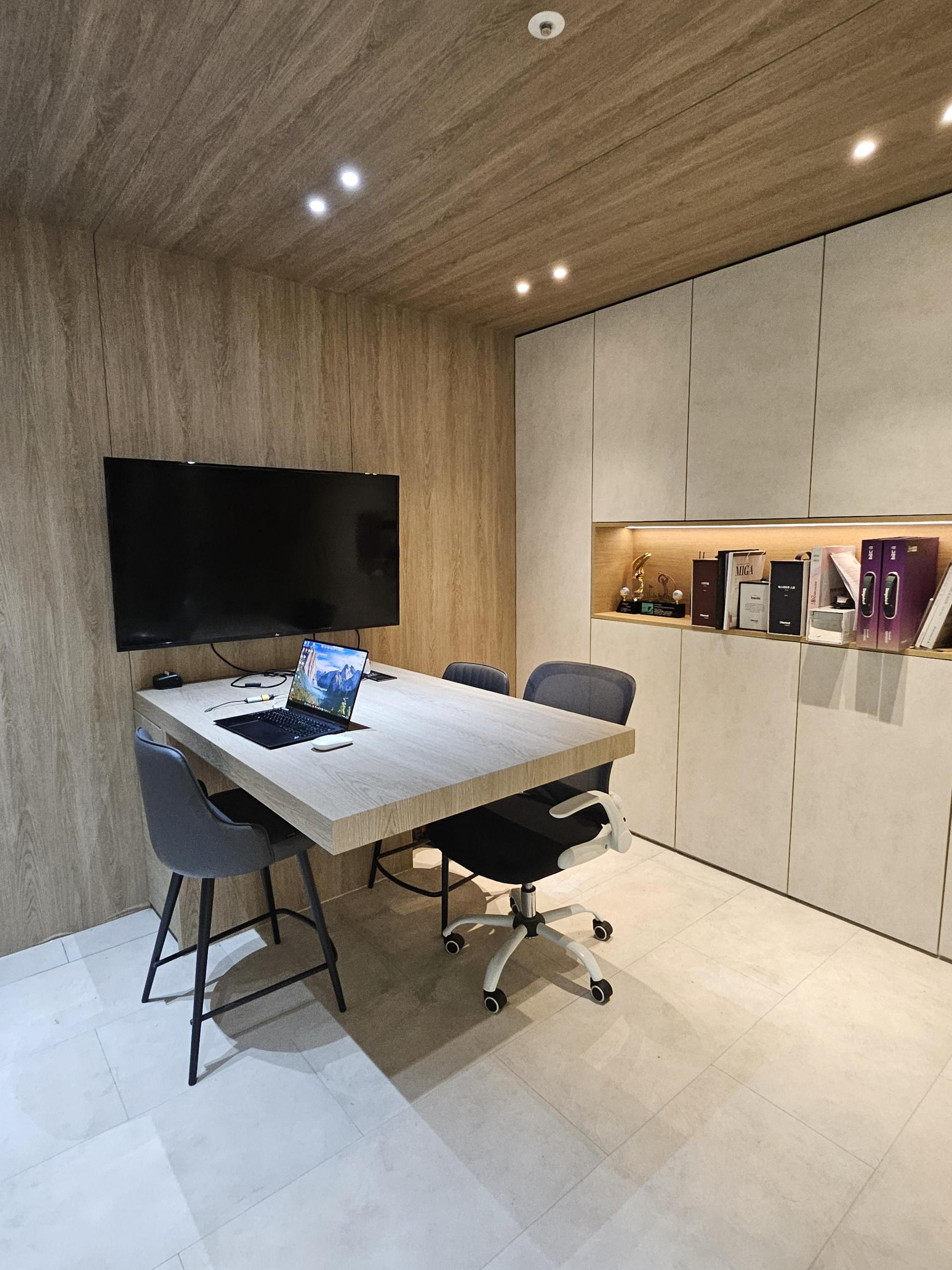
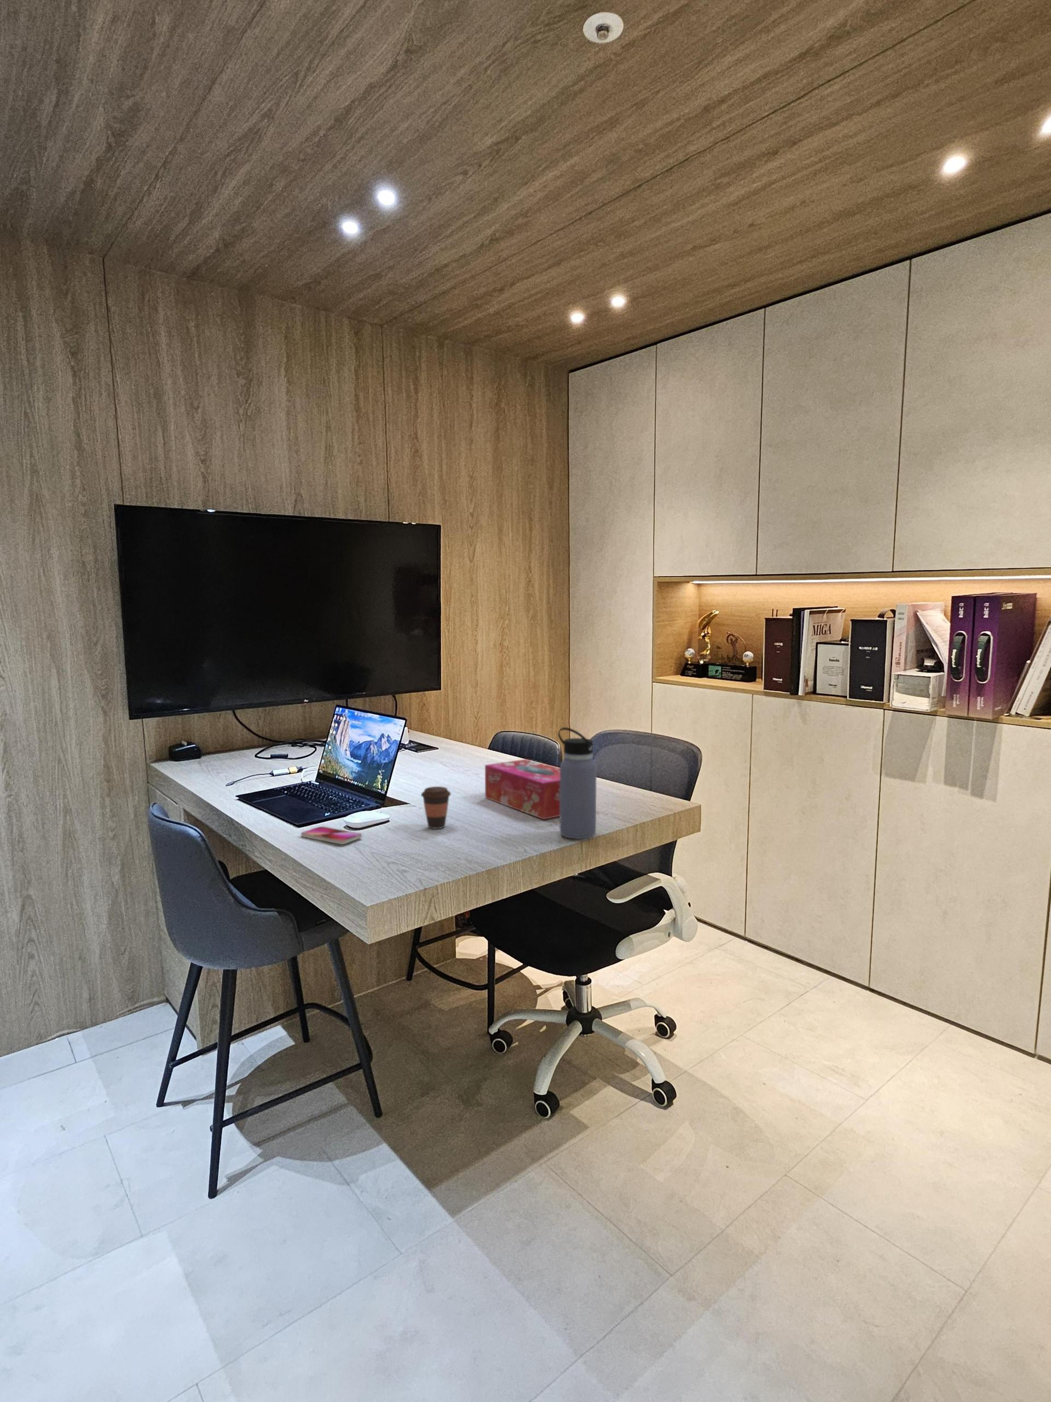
+ coffee cup (436, 808)
+ tissue box (534, 787)
+ smartphone (331, 835)
+ water bottle (577, 780)
